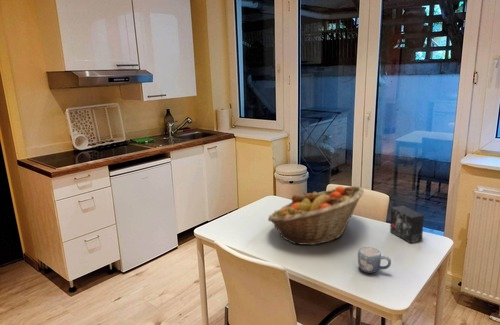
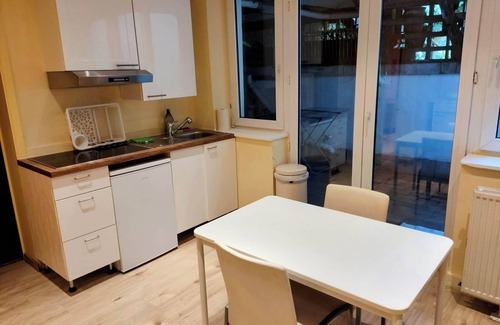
- fruit basket (316, 210)
- mug (373, 261)
- small box (406, 223)
